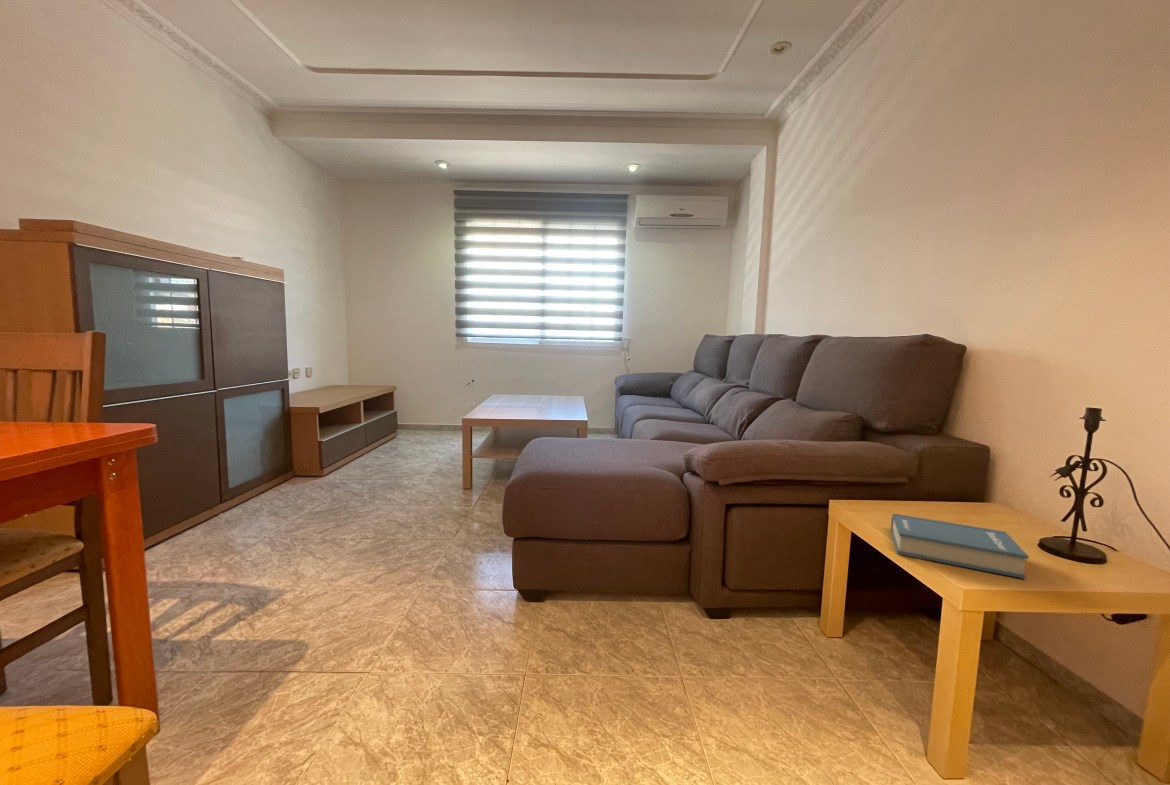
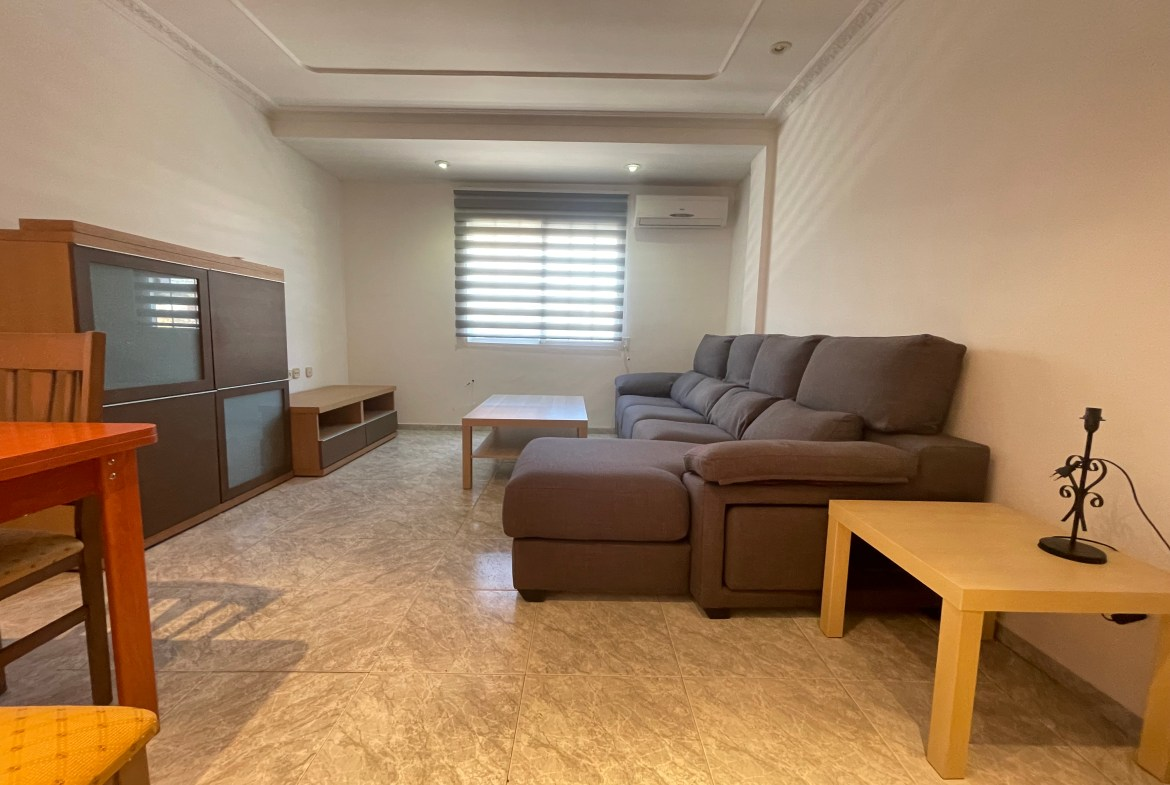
- book (951, 541)
